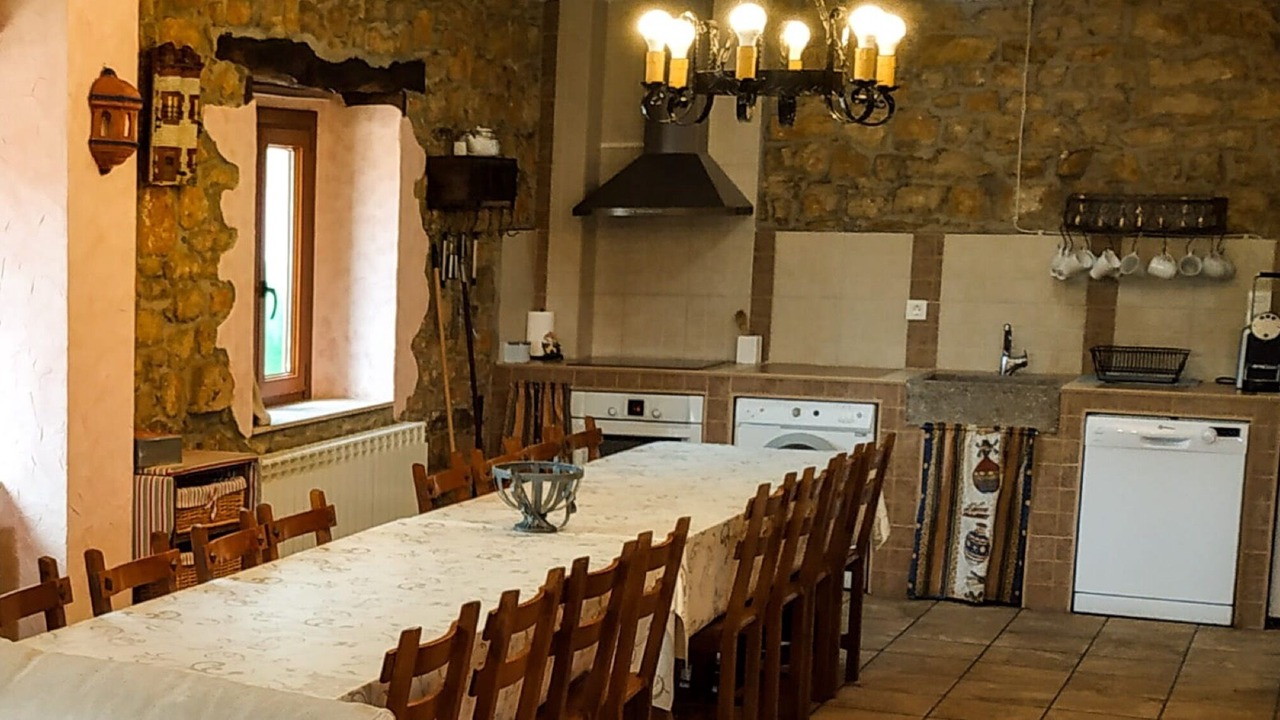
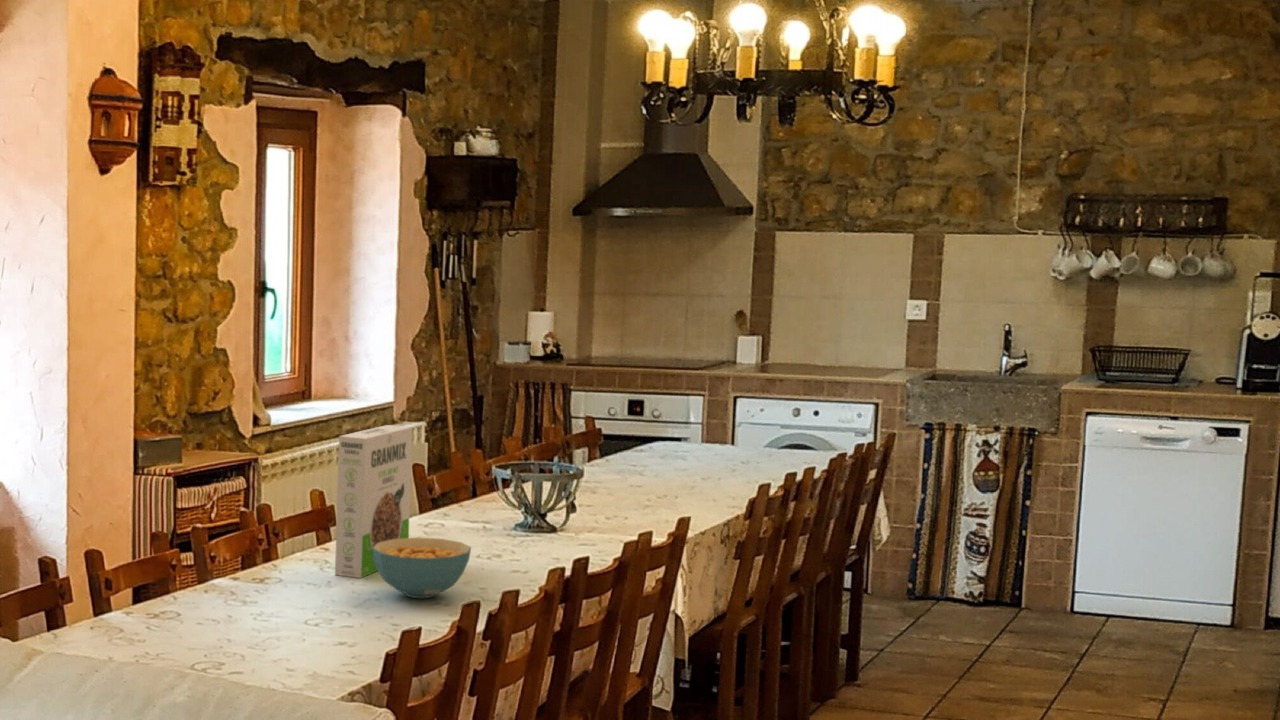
+ cereal bowl (421, 571)
+ cereal box (374, 499)
